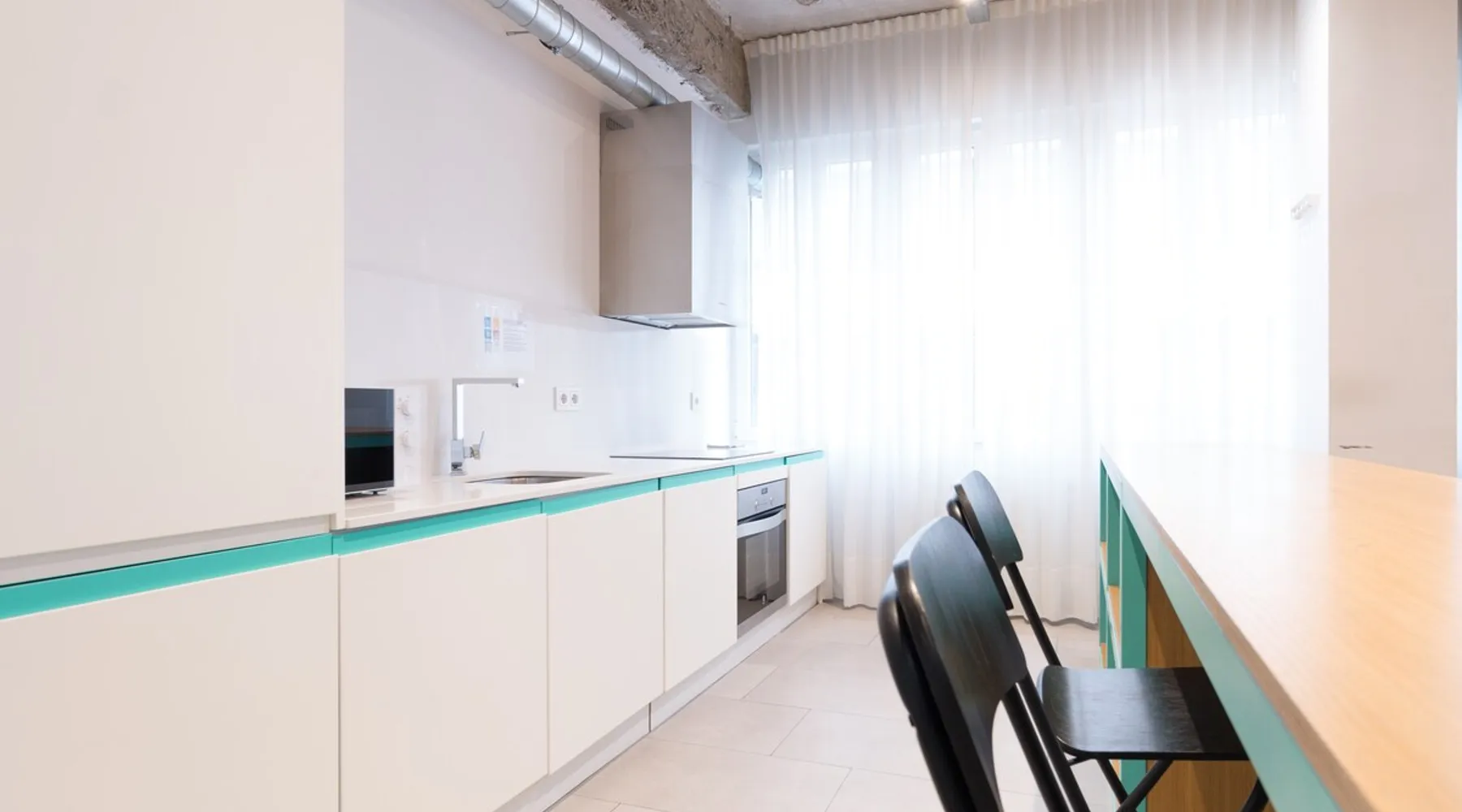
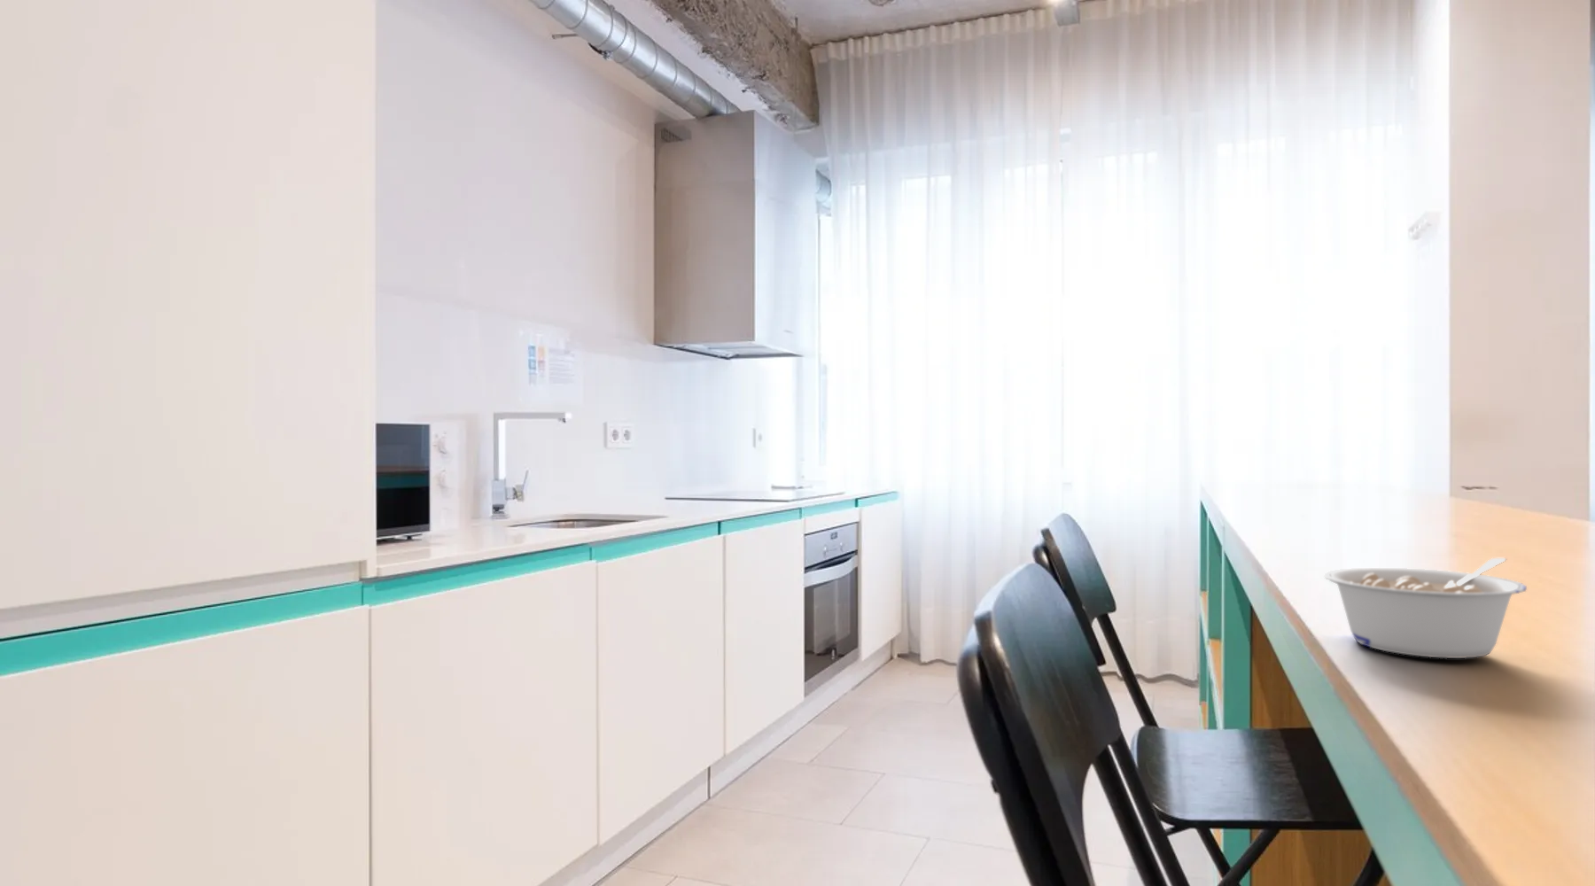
+ legume (1420, 604)
